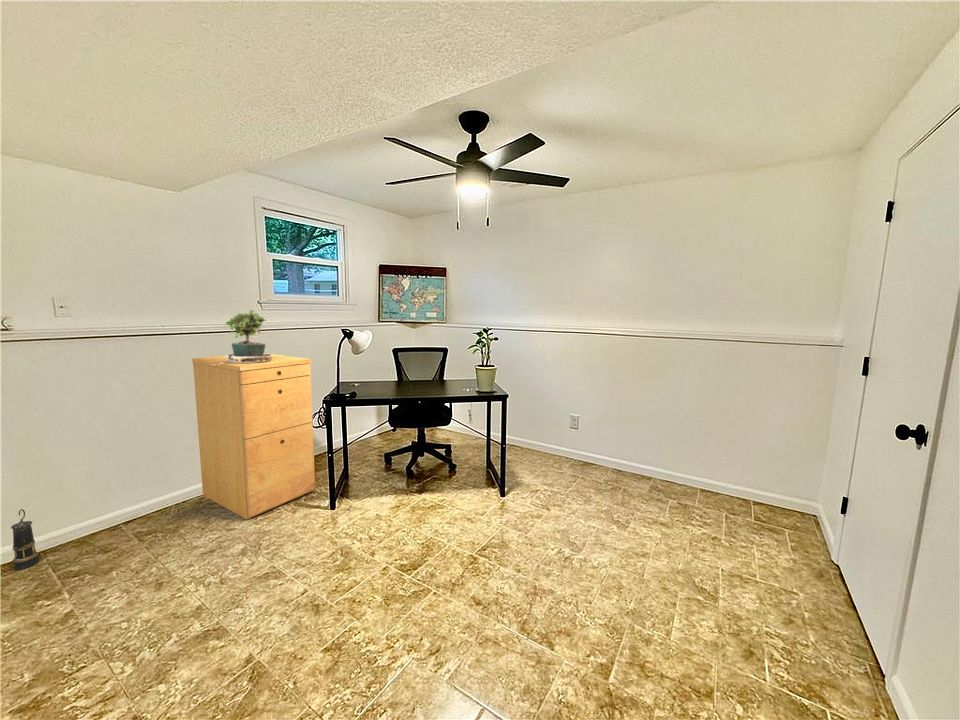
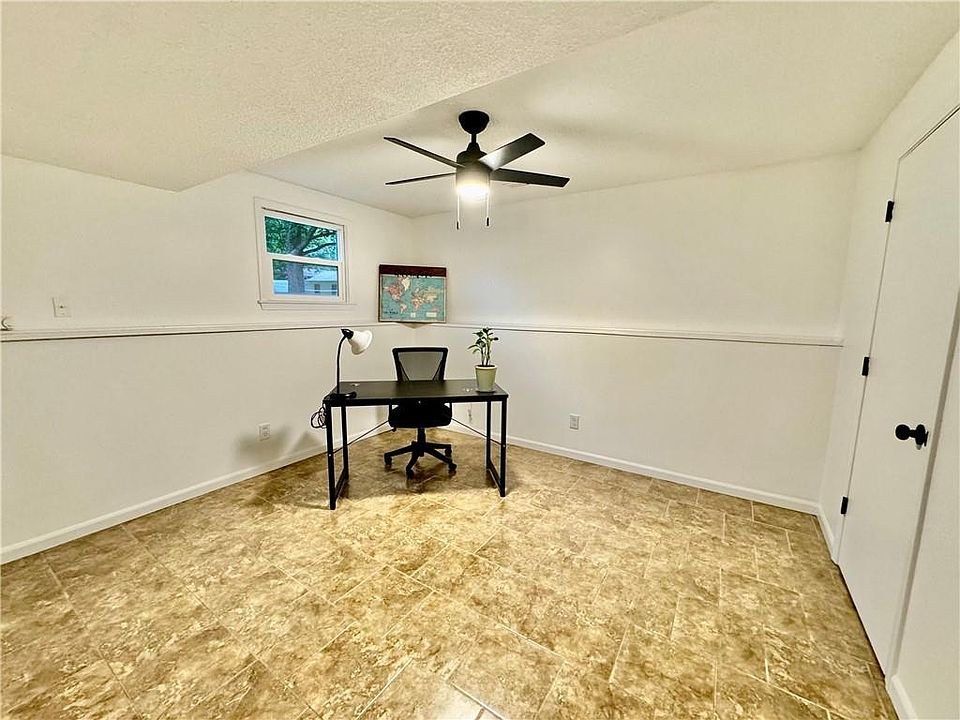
- potted plant (245, 334)
- filing cabinet (256, 427)
- lantern (22, 537)
